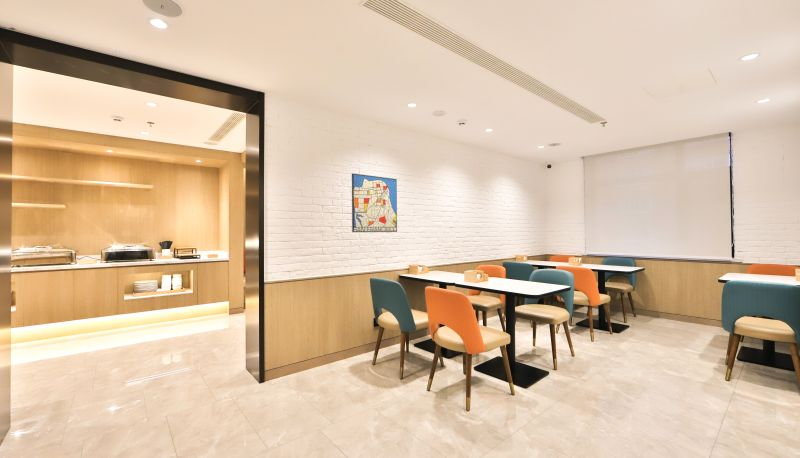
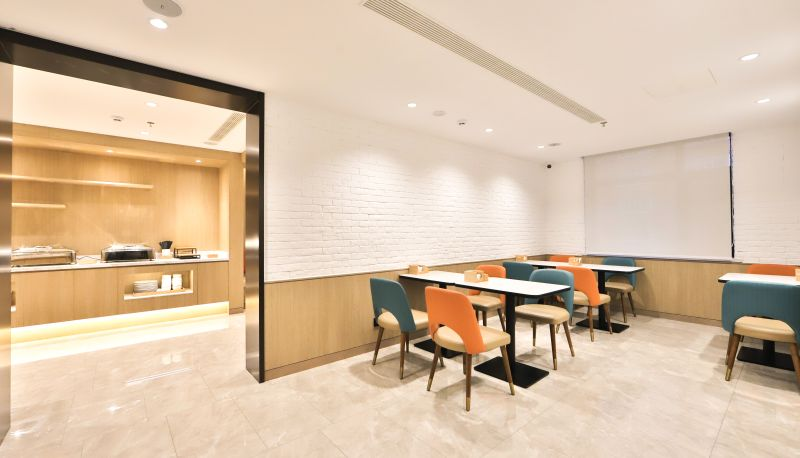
- wall art (375, 204)
